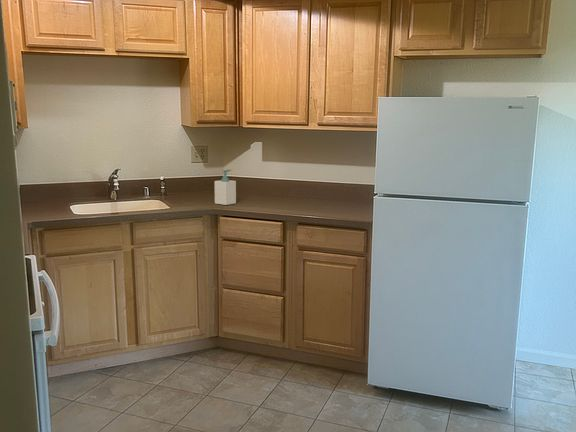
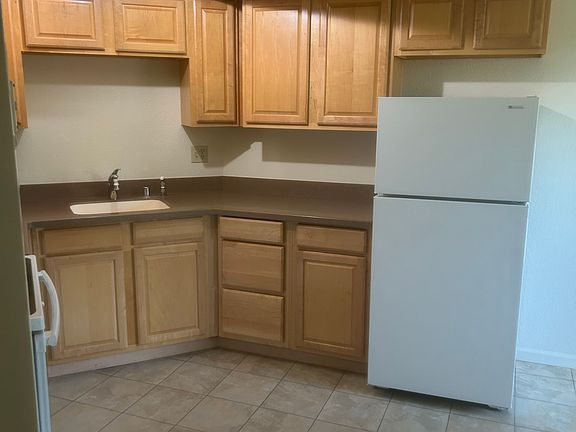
- soap bottle (225, 186)
